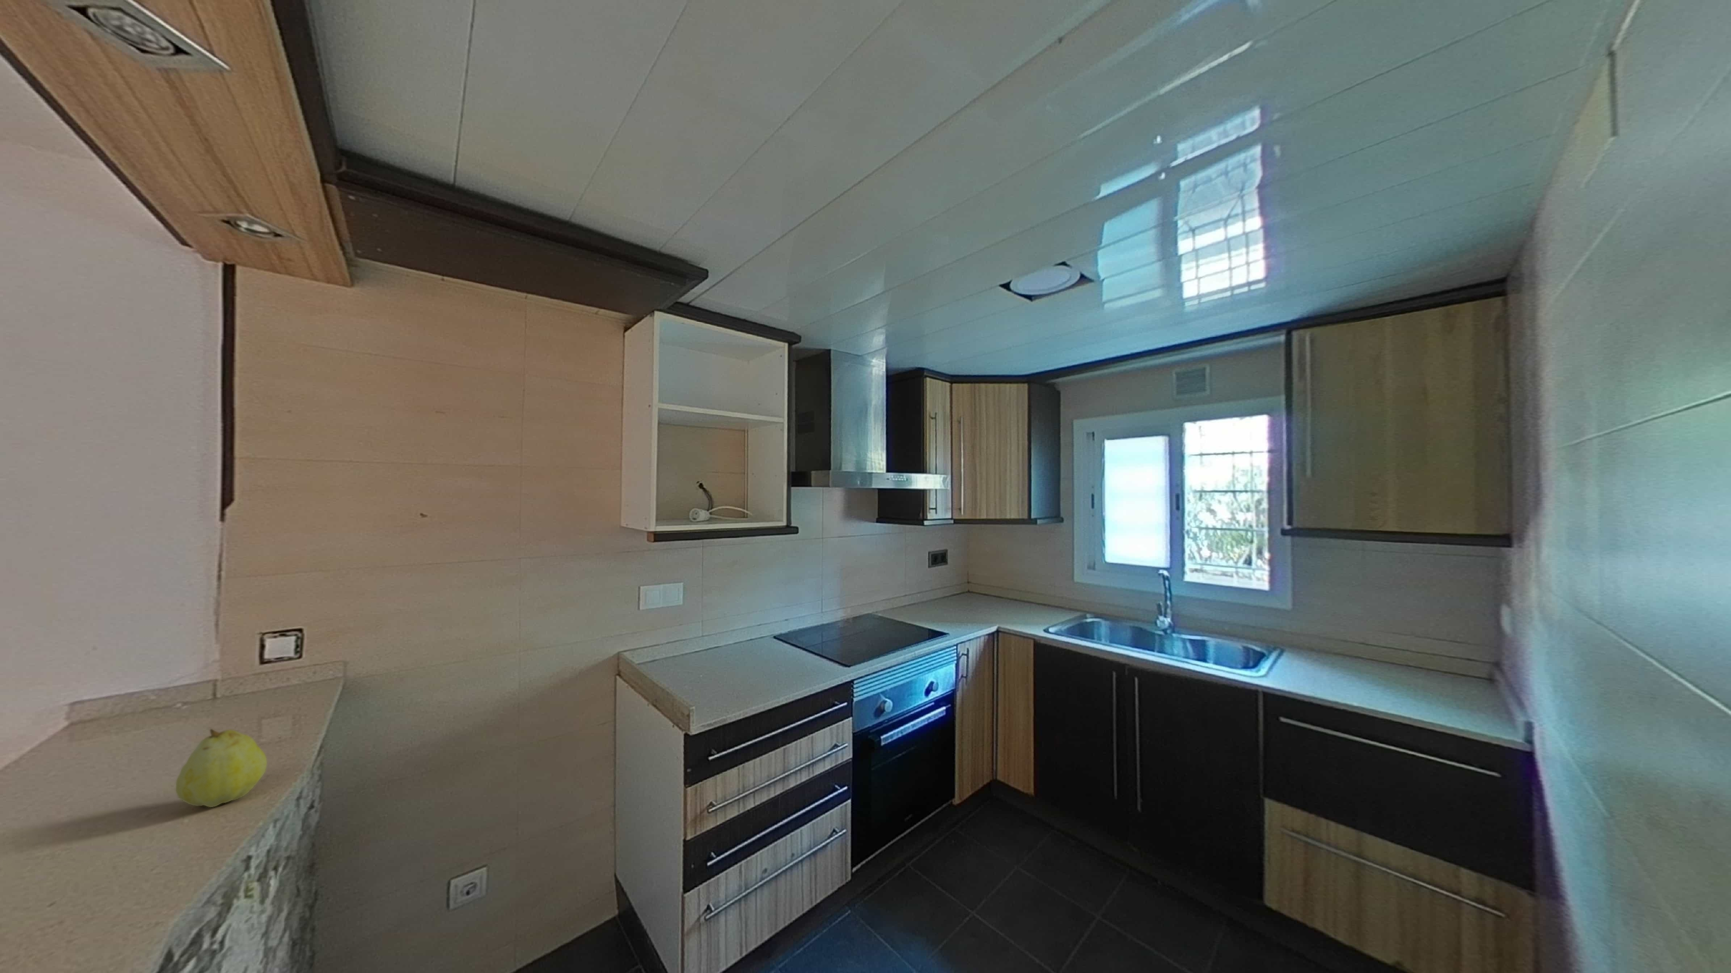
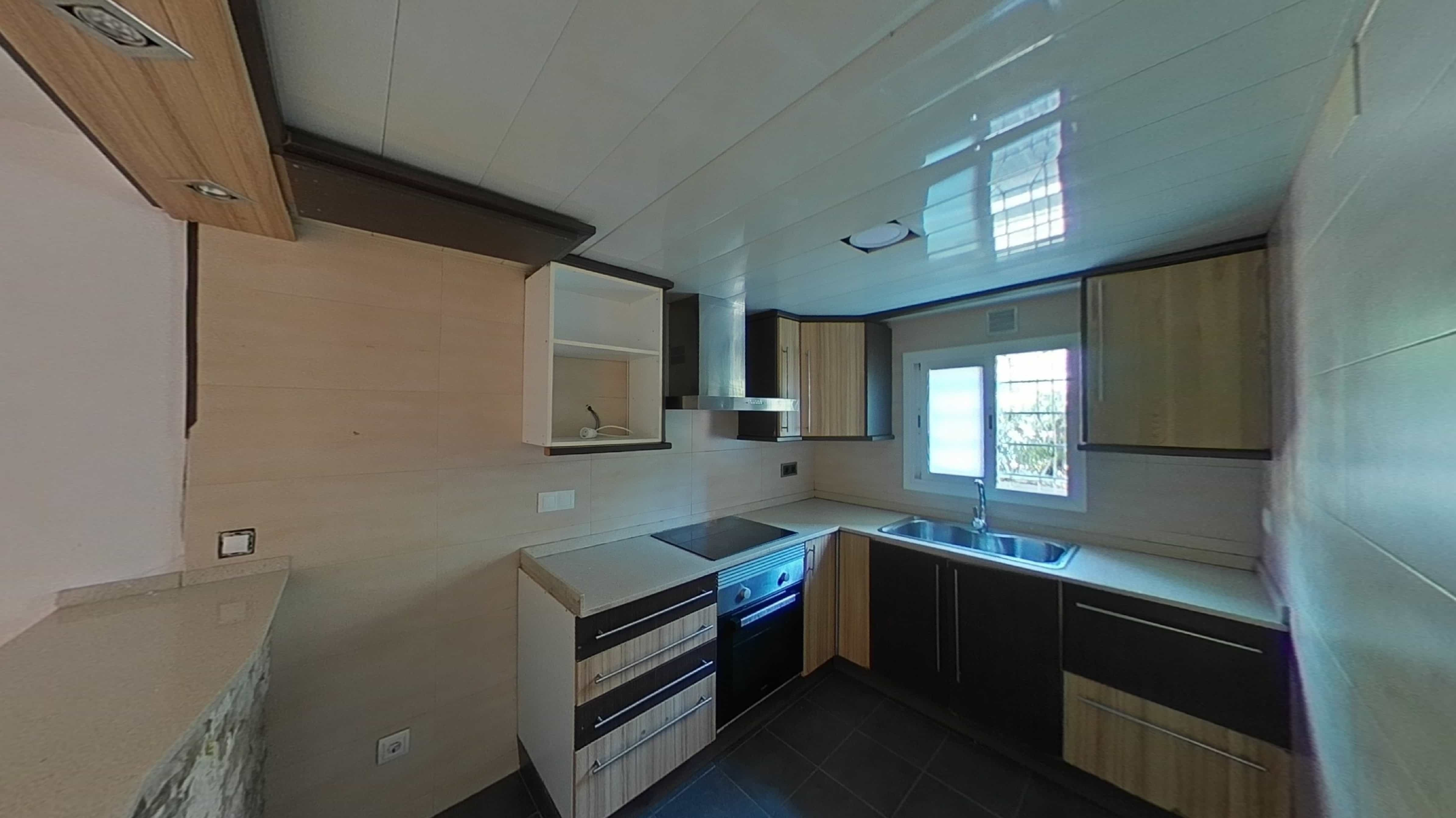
- fruit (224, 762)
